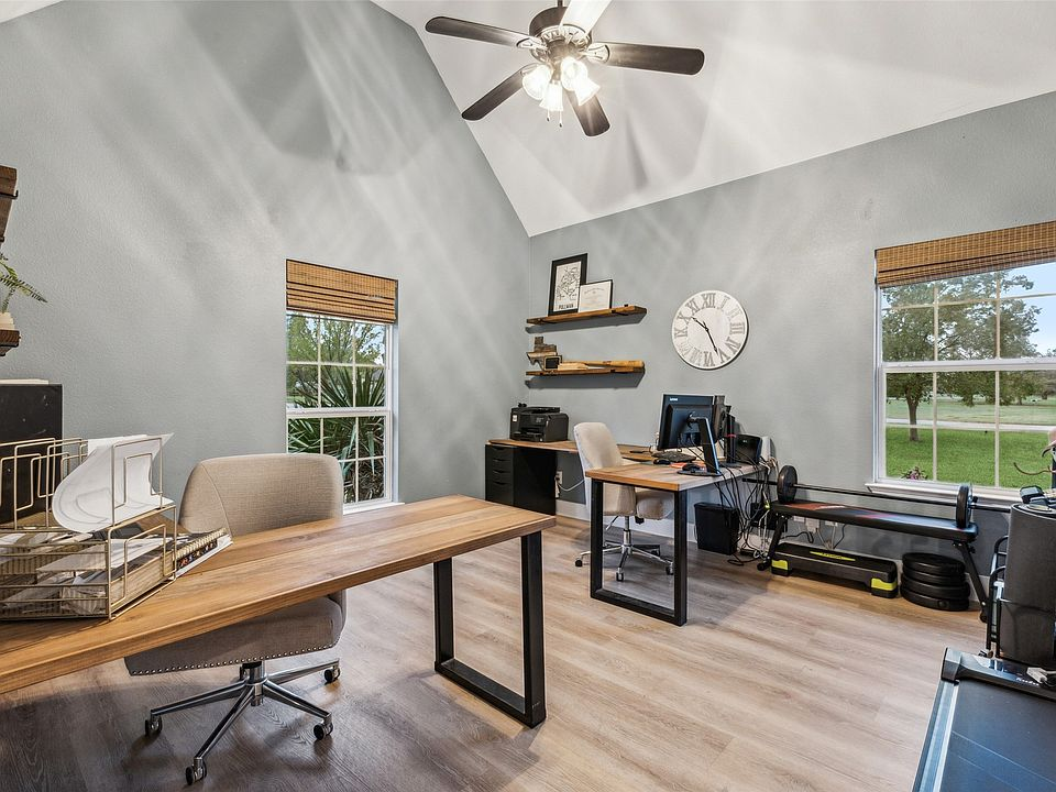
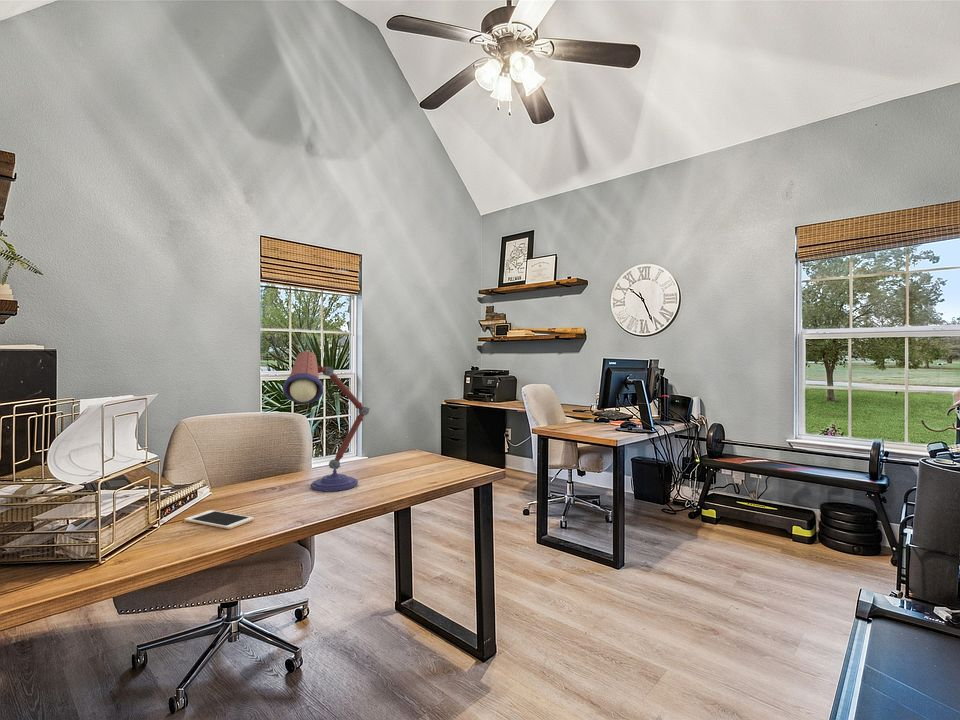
+ desk lamp (350, 429)
+ cell phone (219, 519)
